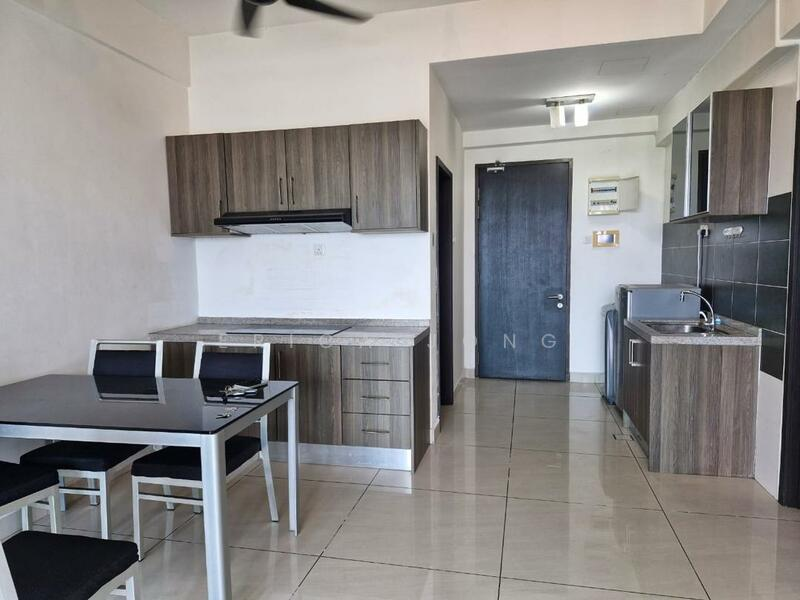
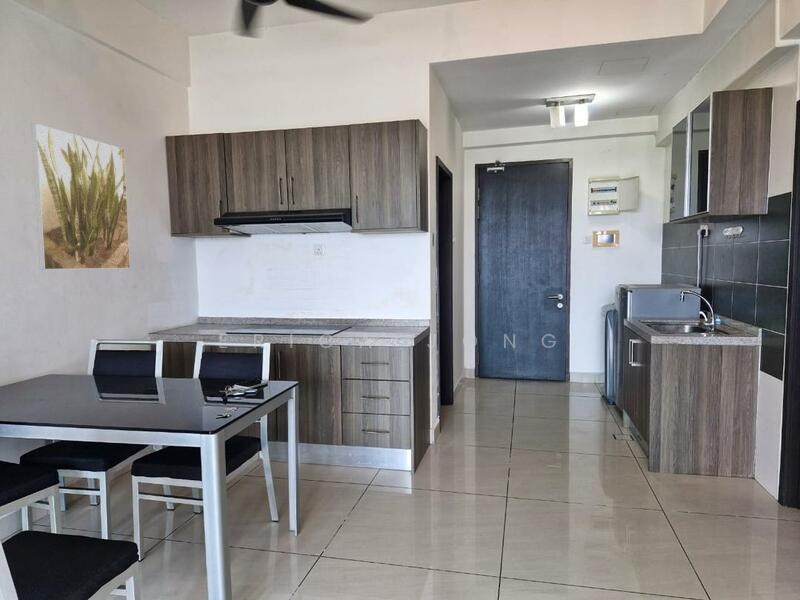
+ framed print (86, 203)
